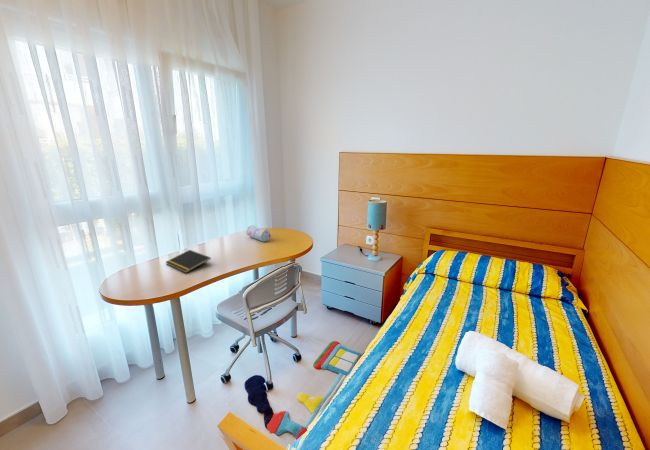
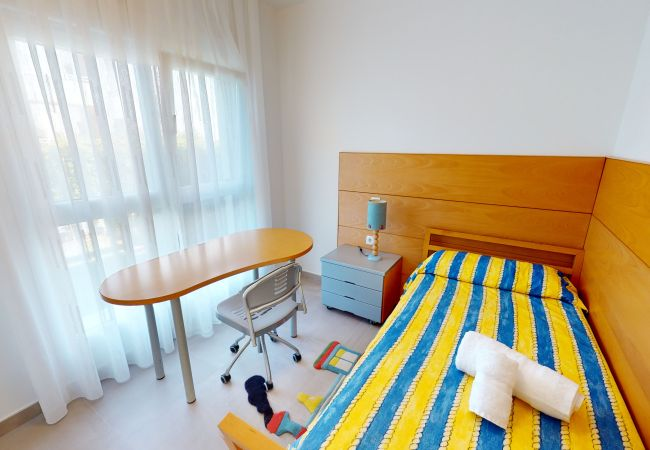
- notepad (187, 260)
- pencil case (258, 233)
